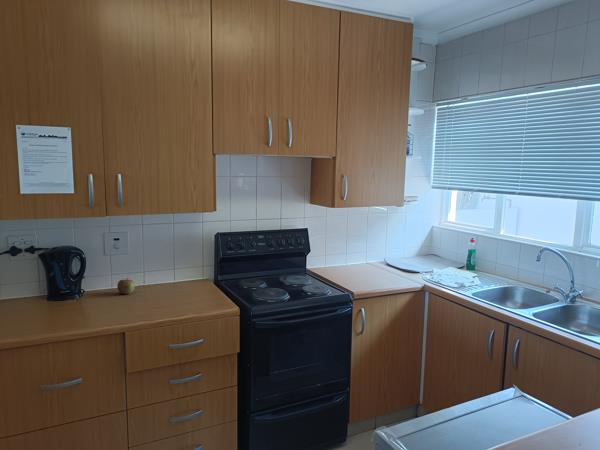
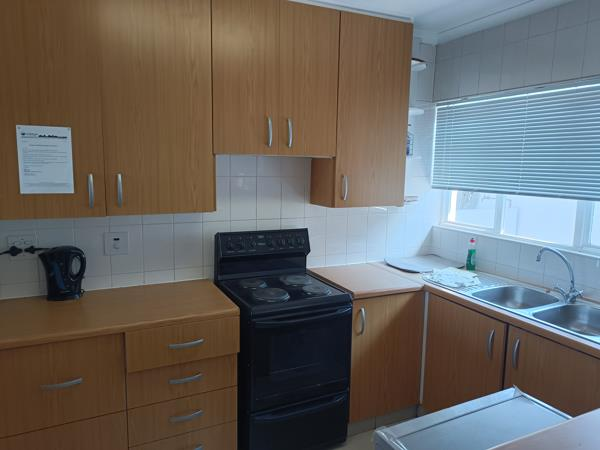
- apple (126, 285)
